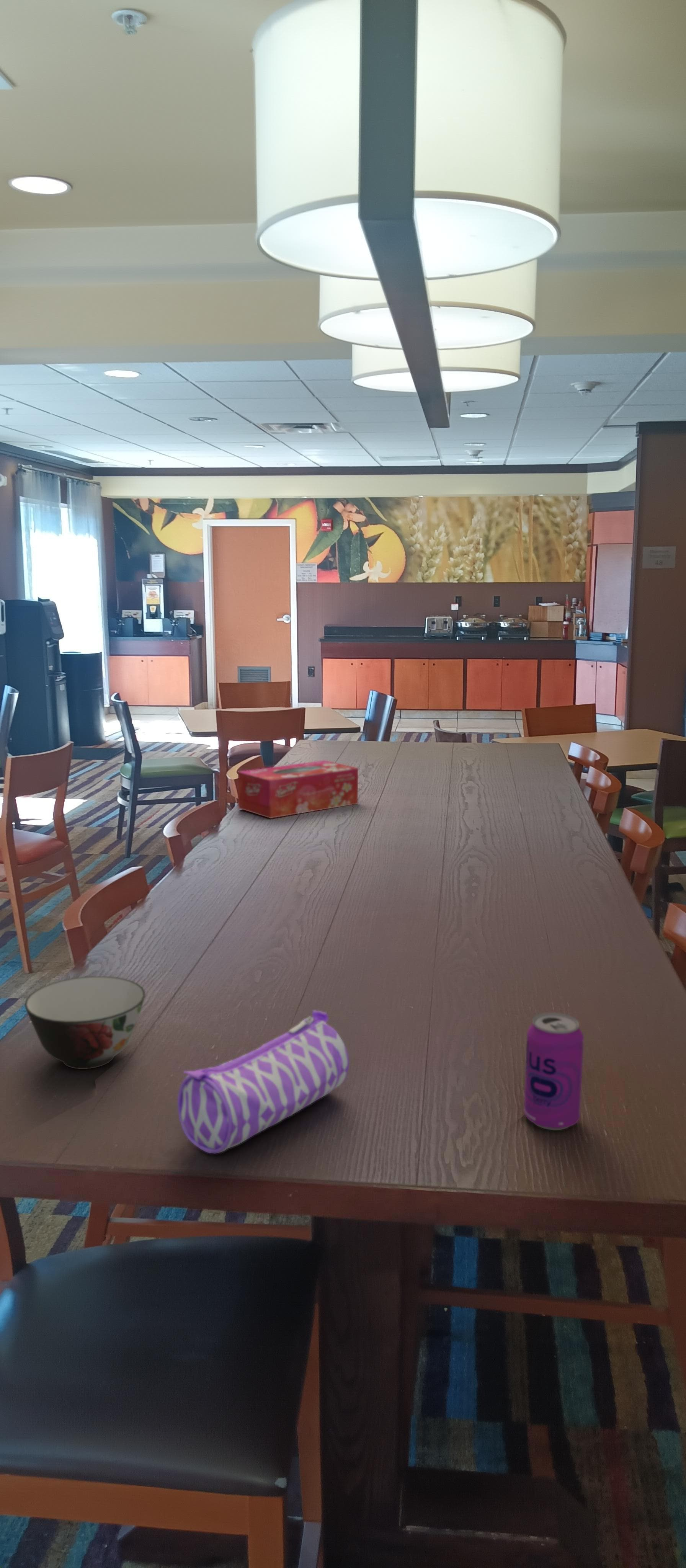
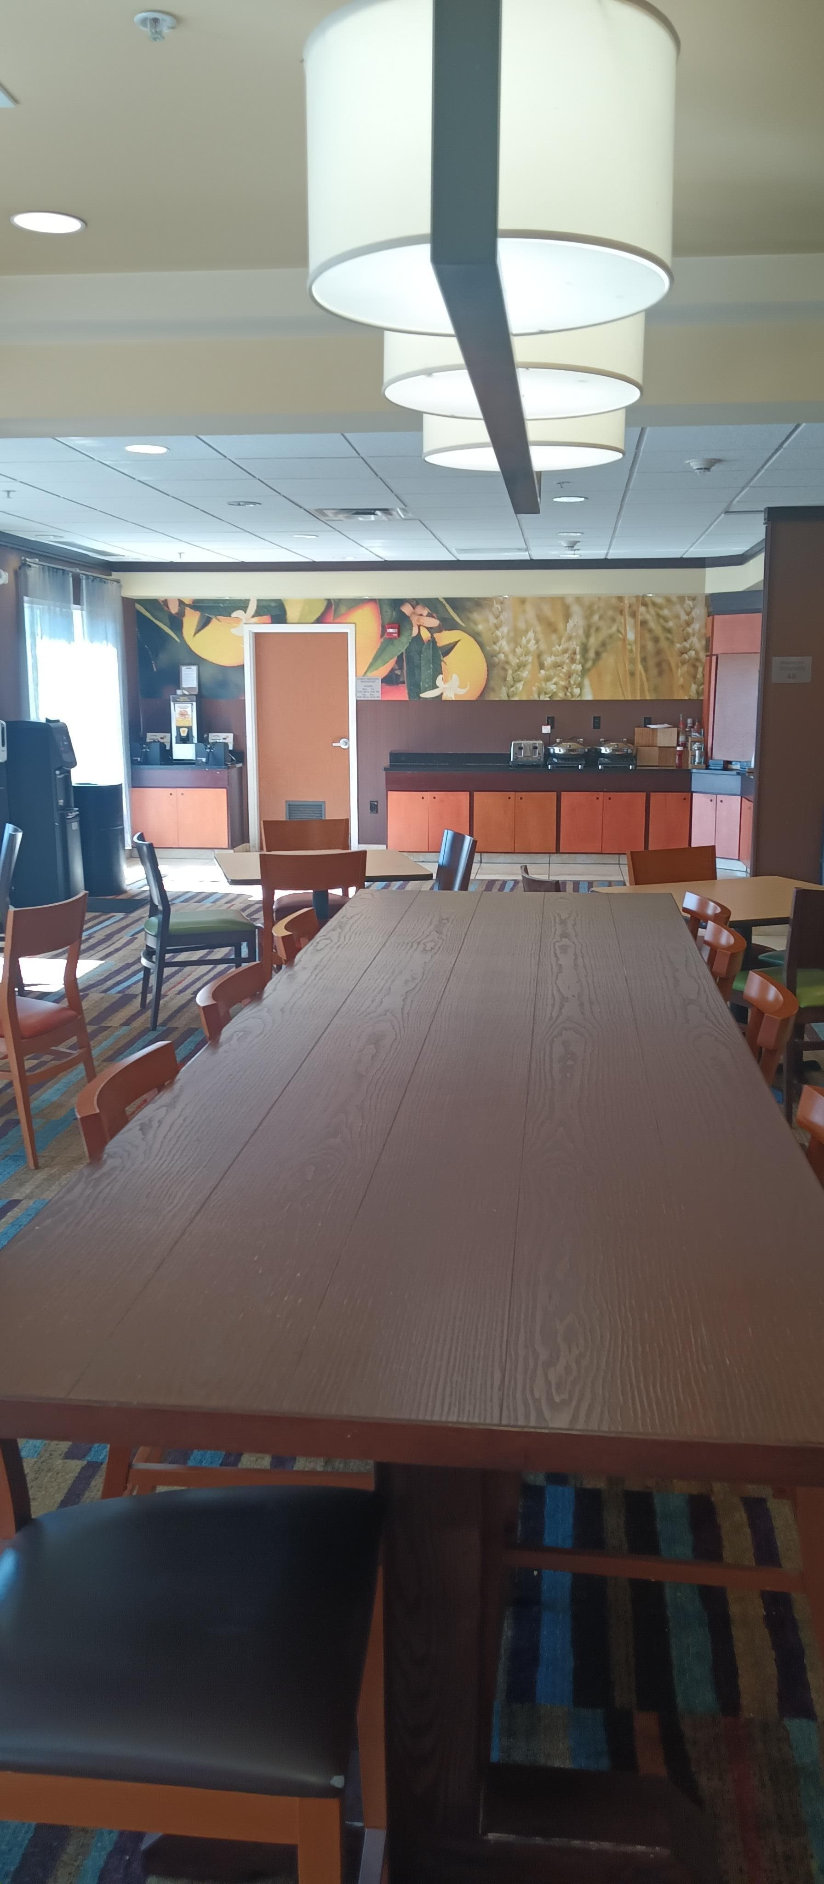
- soup bowl (87, 1028)
- pencil case (268, 1079)
- tissue box (299, 788)
- beverage can (554, 1070)
